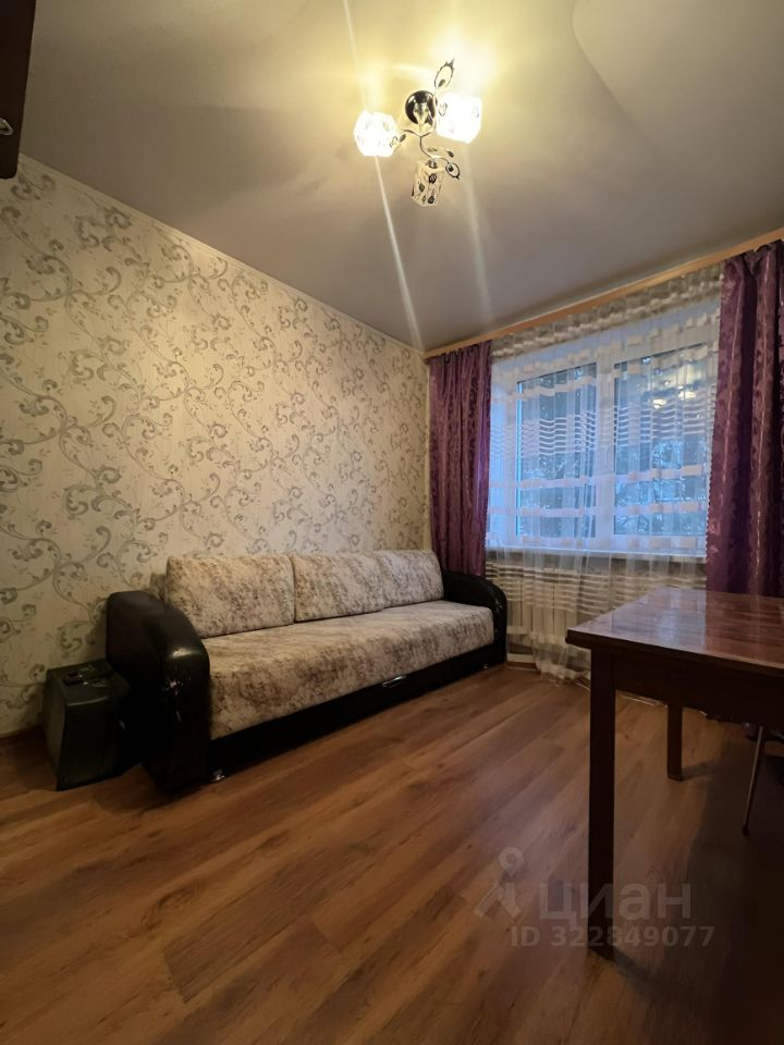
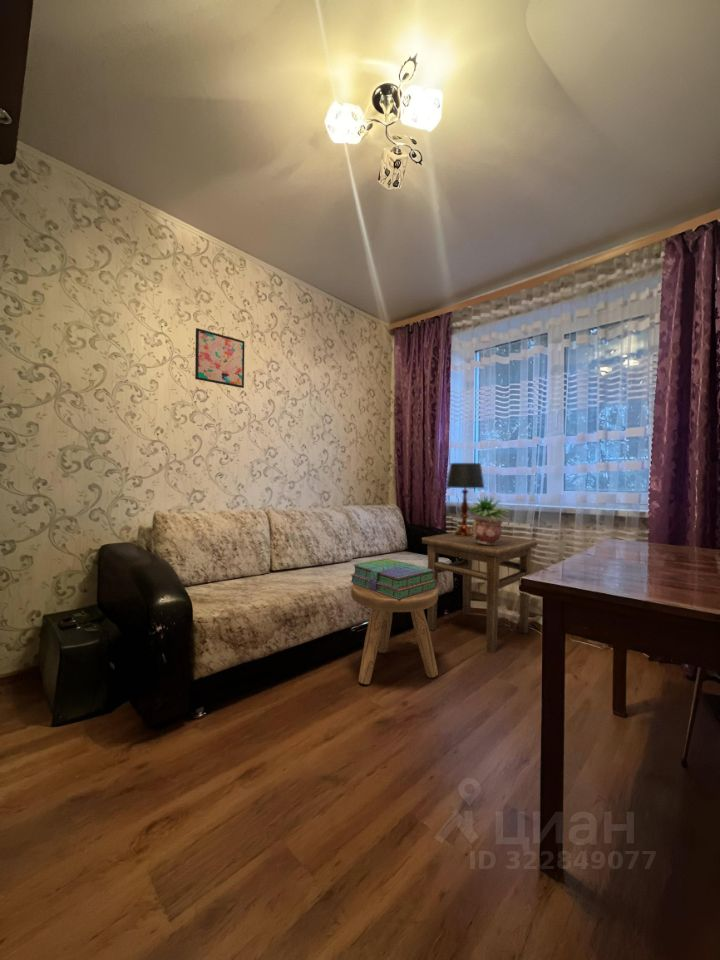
+ stack of books (392, 575)
+ stool (390, 627)
+ side table (481, 579)
+ wall art (220, 359)
+ potted plant (488, 519)
+ table lamp (464, 499)
